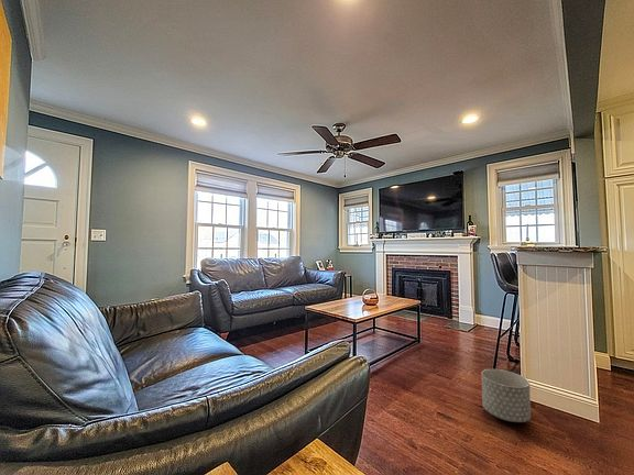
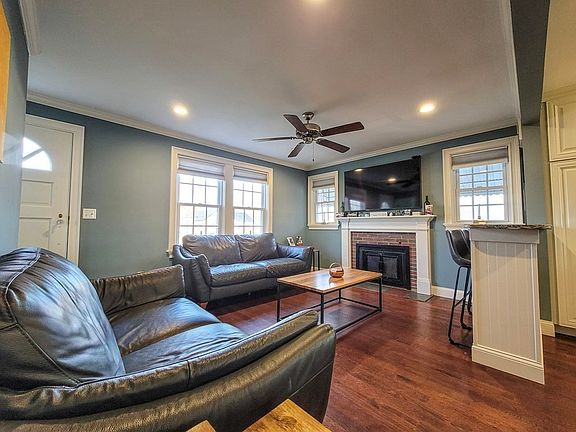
- planter (504, 397)
